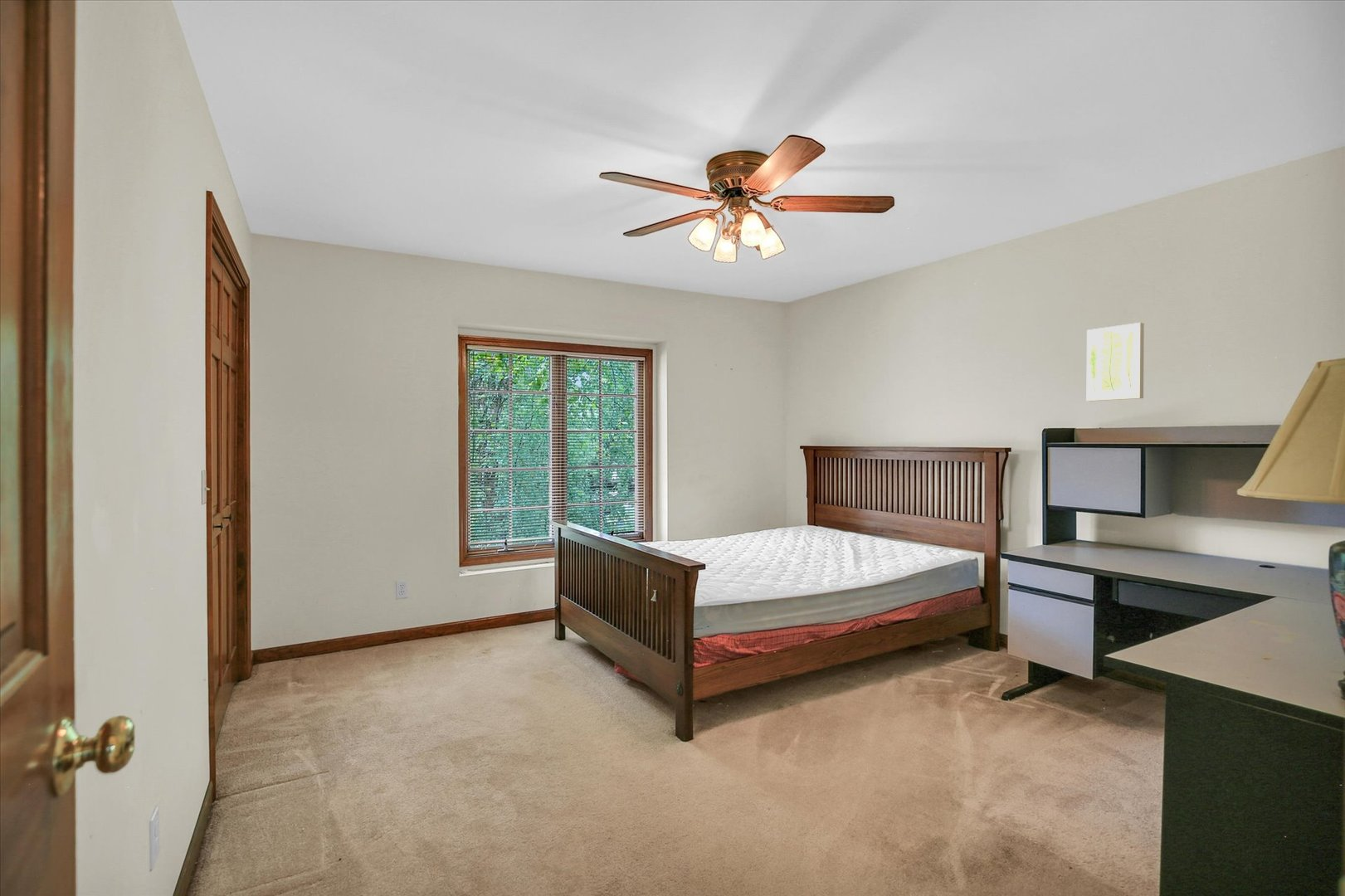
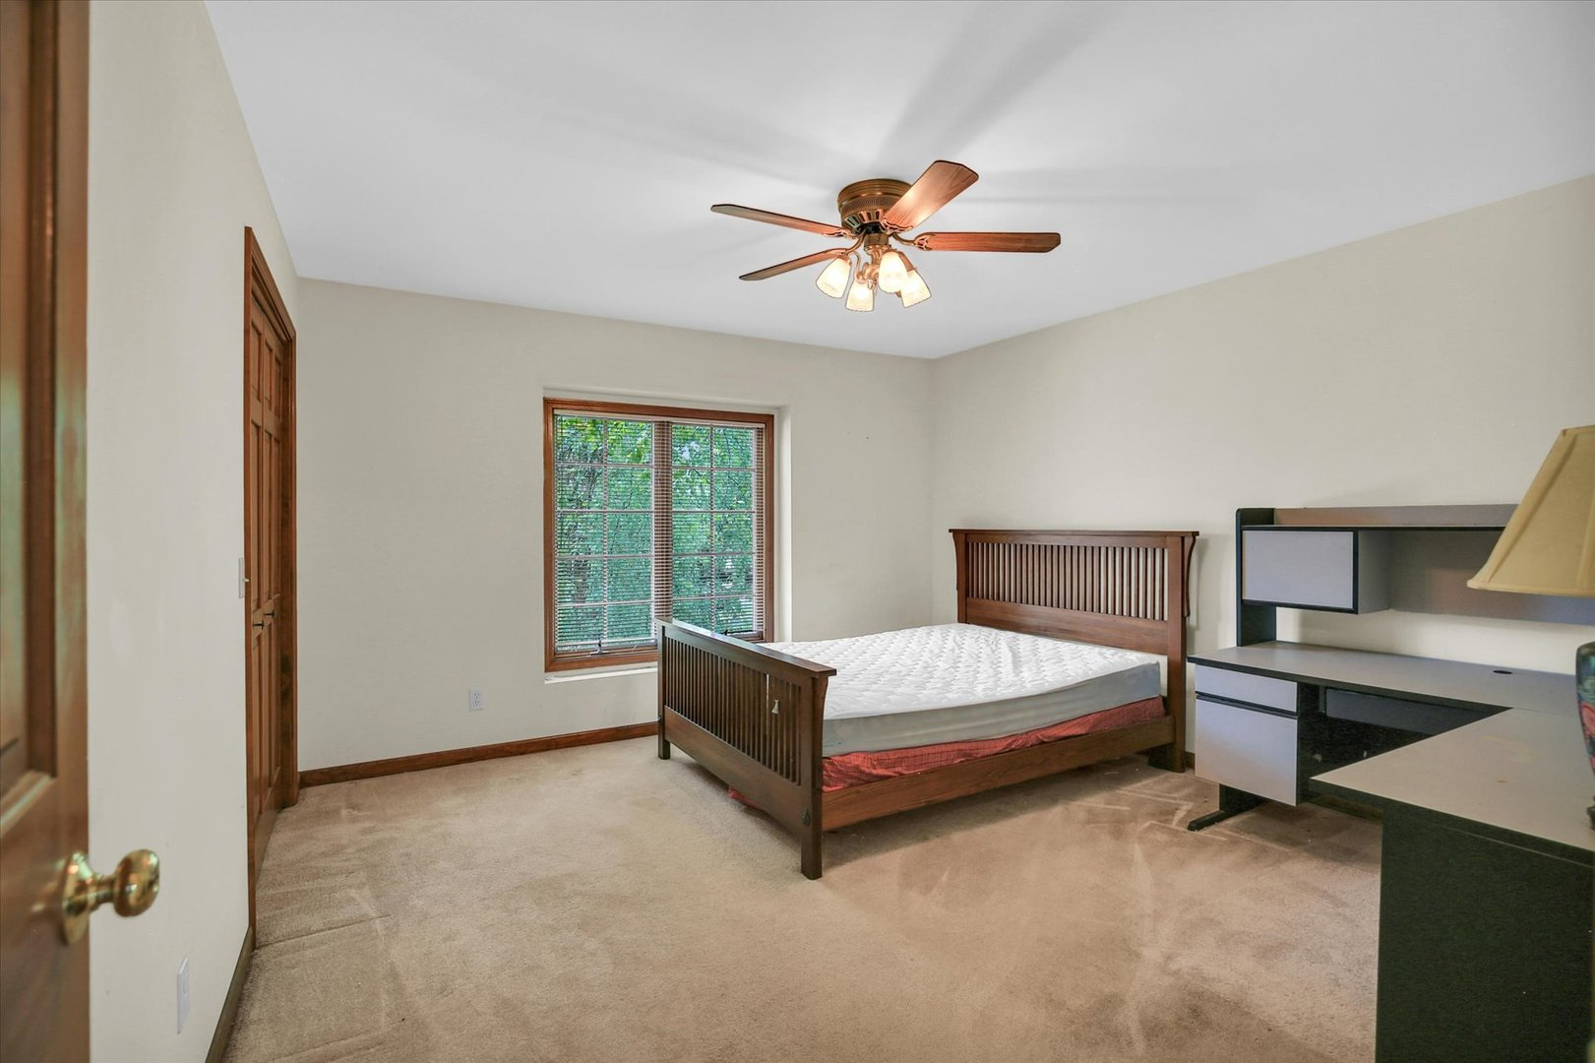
- wall art (1114, 363)
